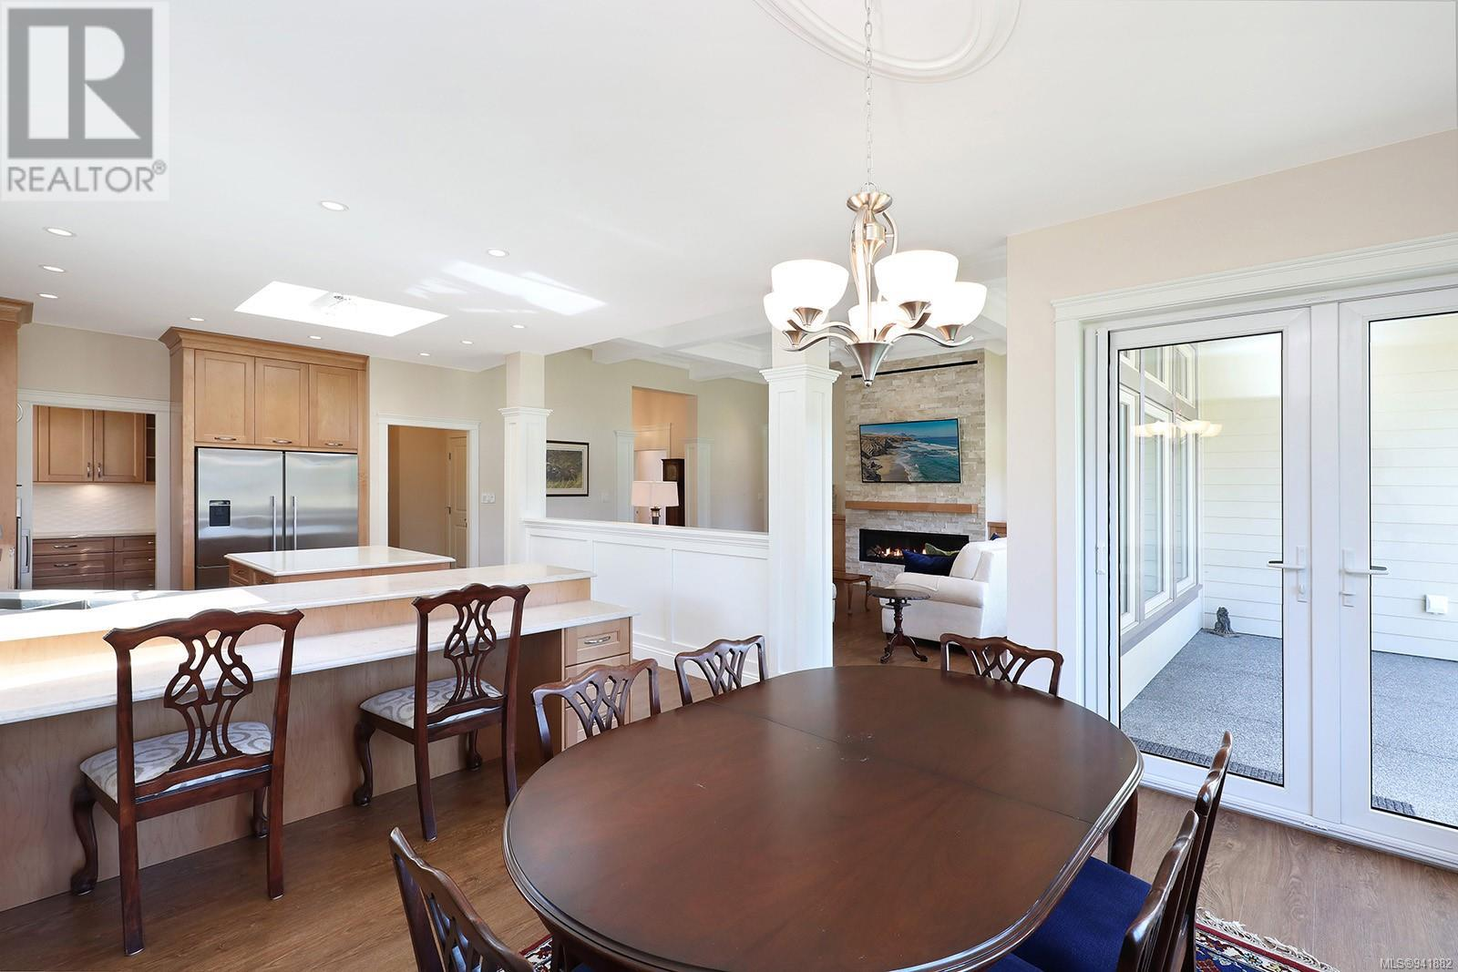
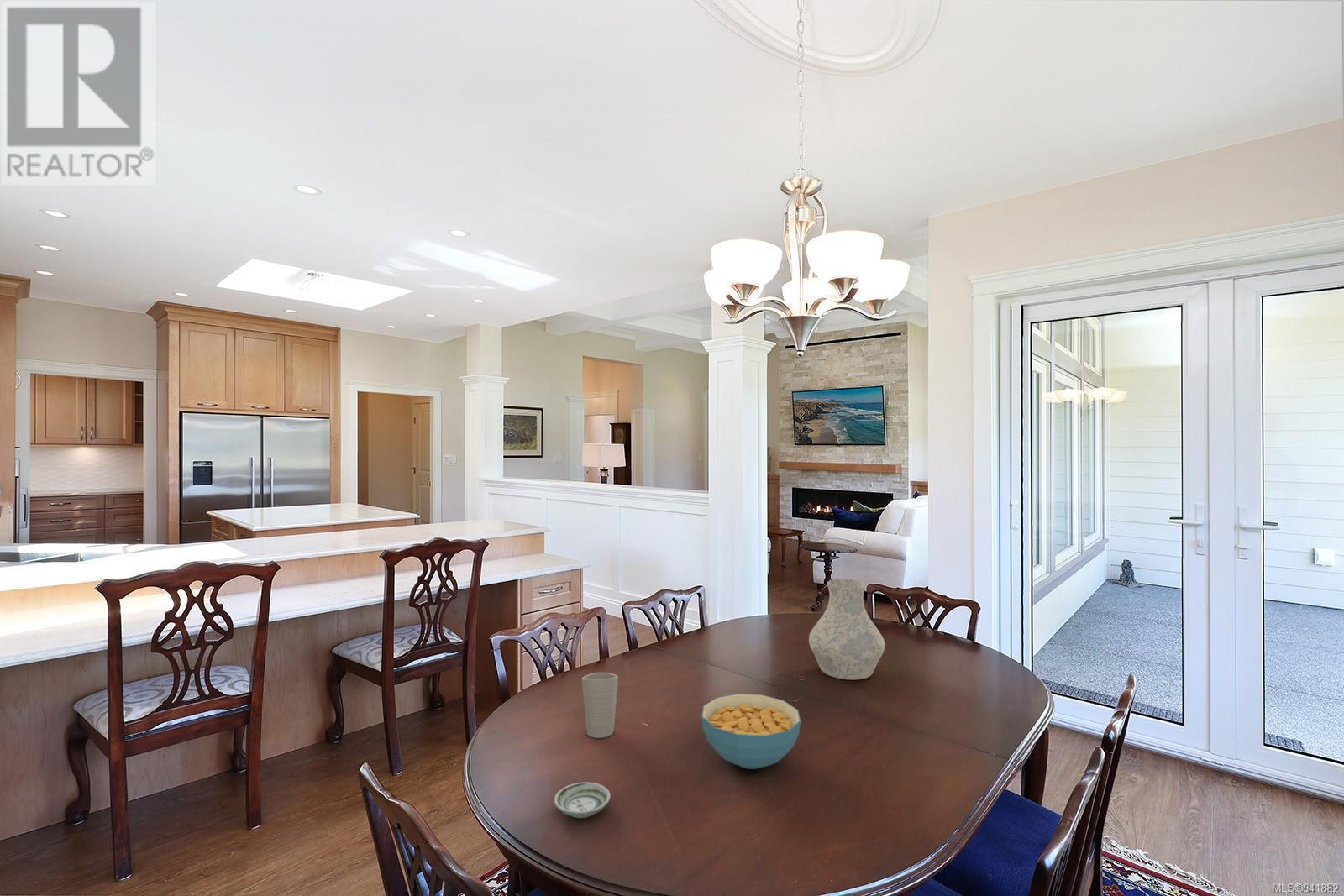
+ vase (846, 626)
+ cup (600, 702)
+ cereal bowl (750, 737)
+ saucer (582, 803)
